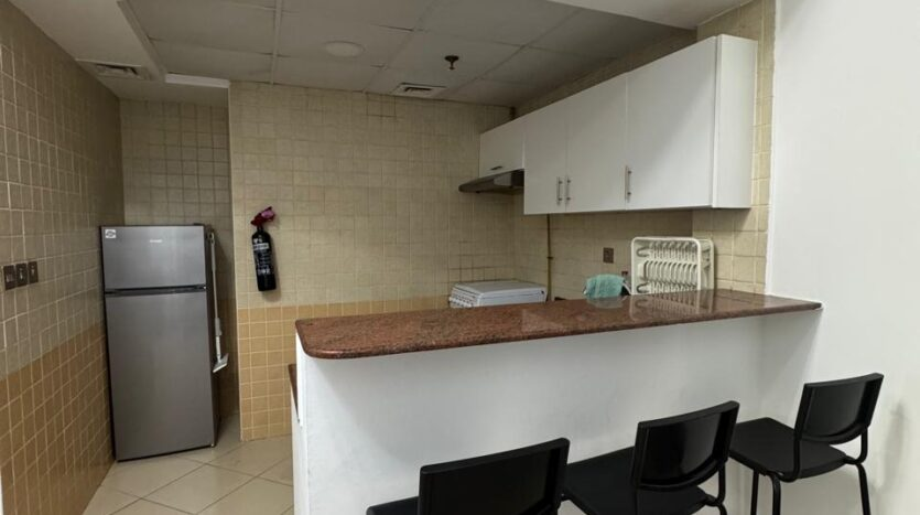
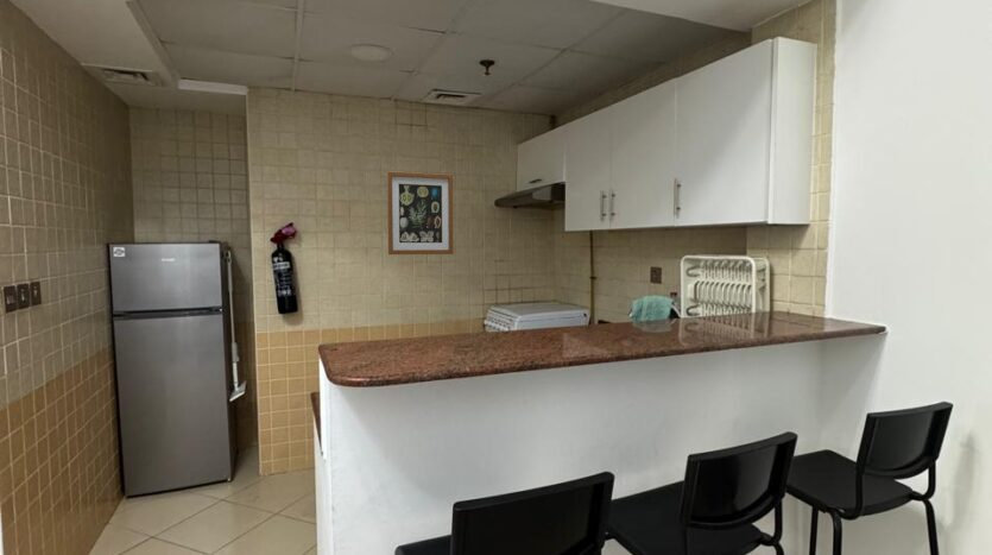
+ wall art (421, 214)
